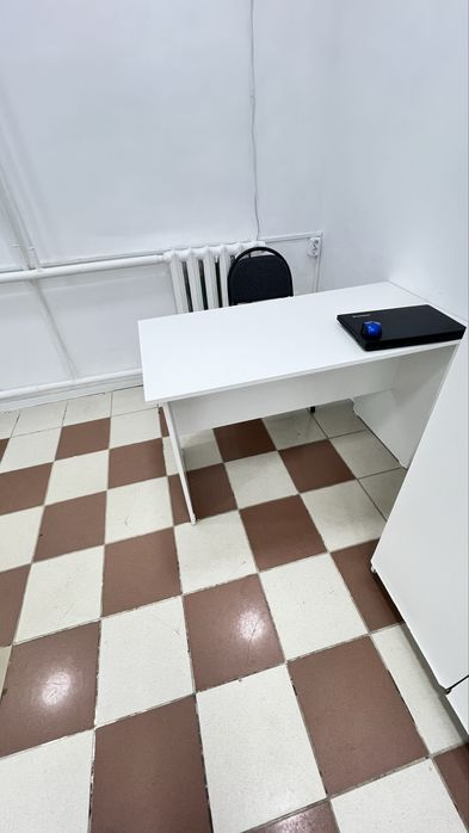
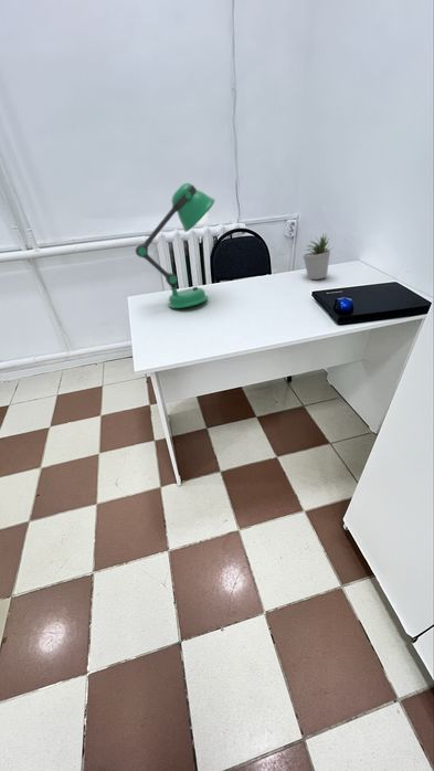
+ desk lamp (184, 231)
+ potted plant (317, 256)
